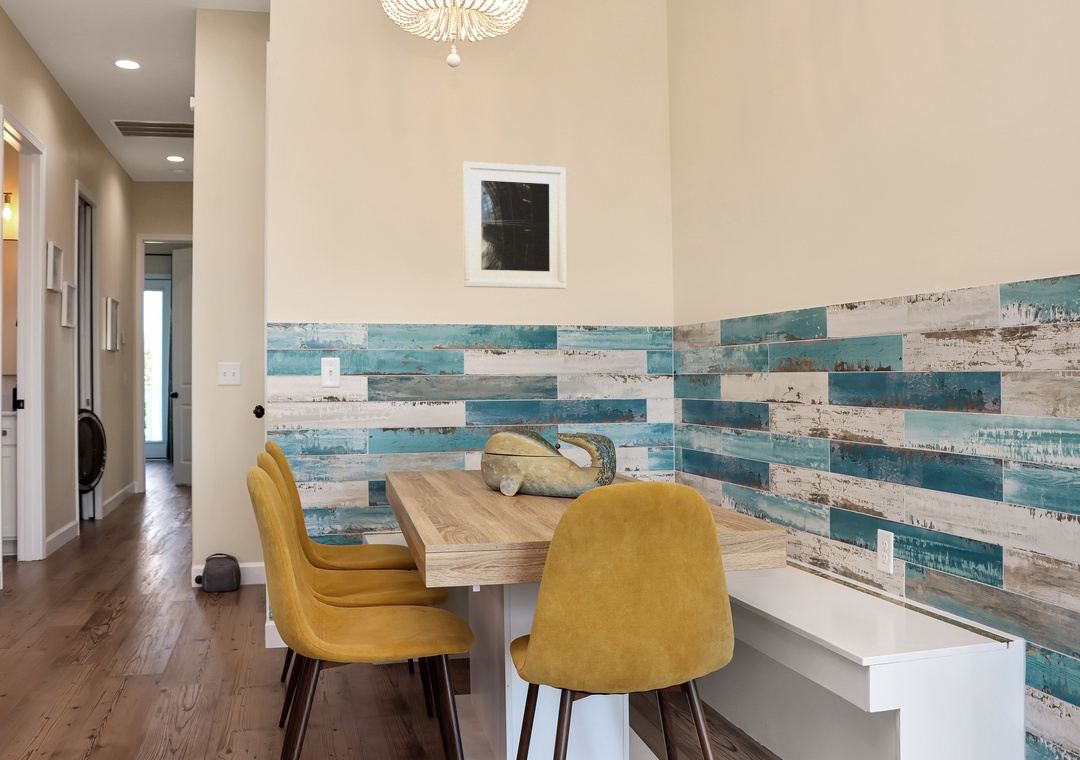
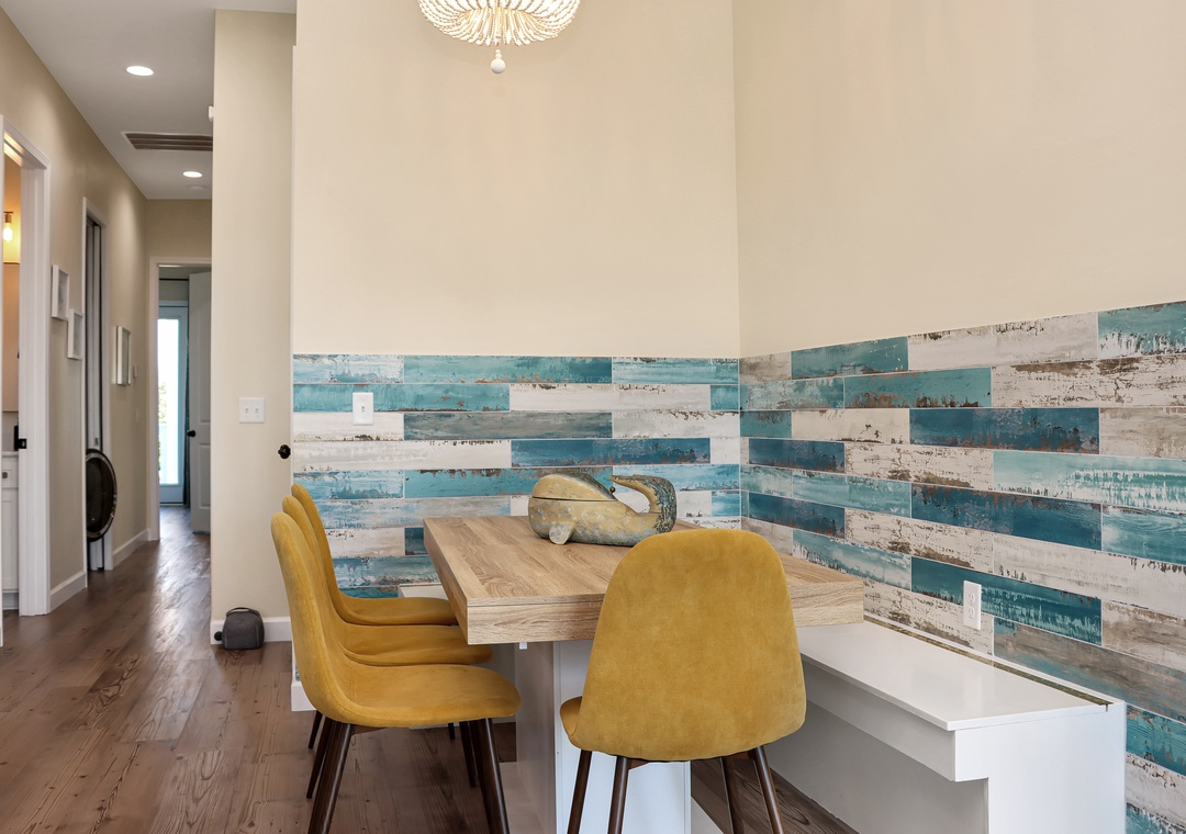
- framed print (515, 226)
